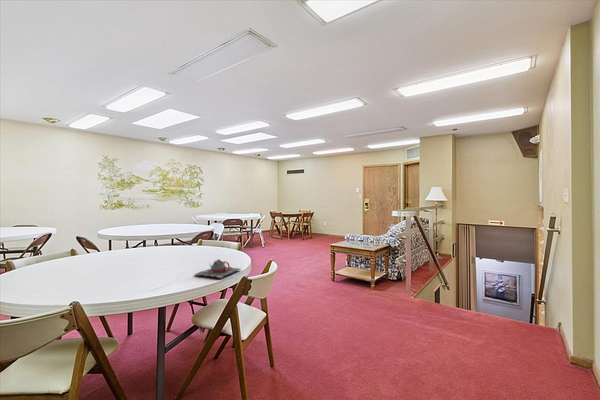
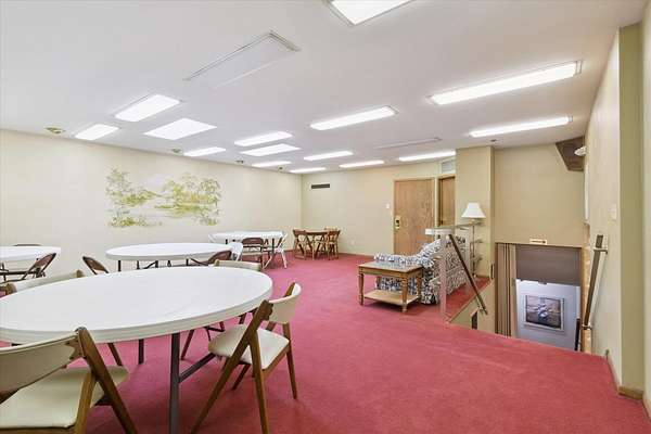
- teapot (218, 266)
